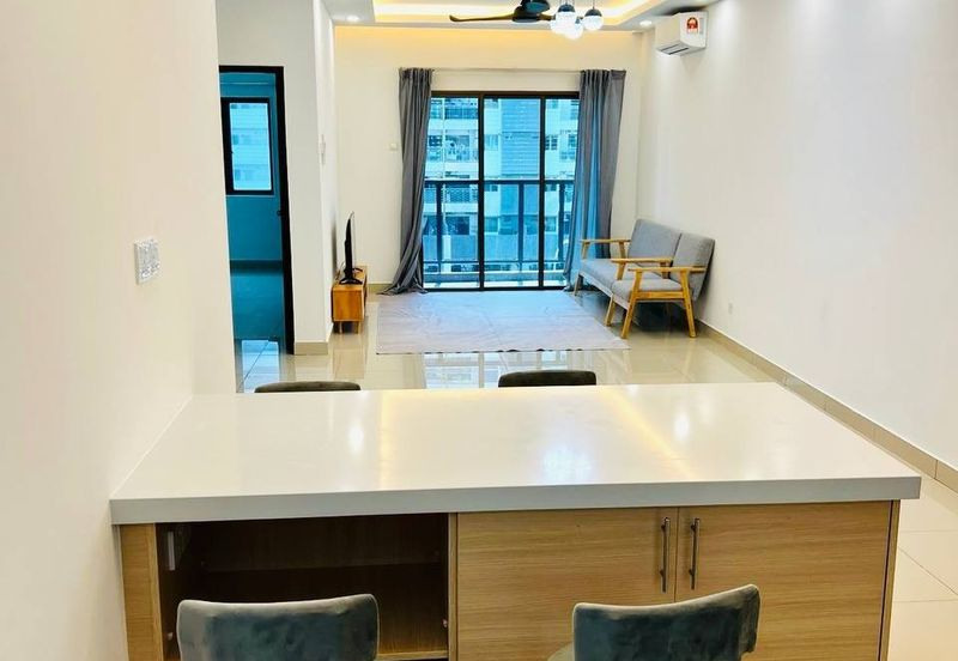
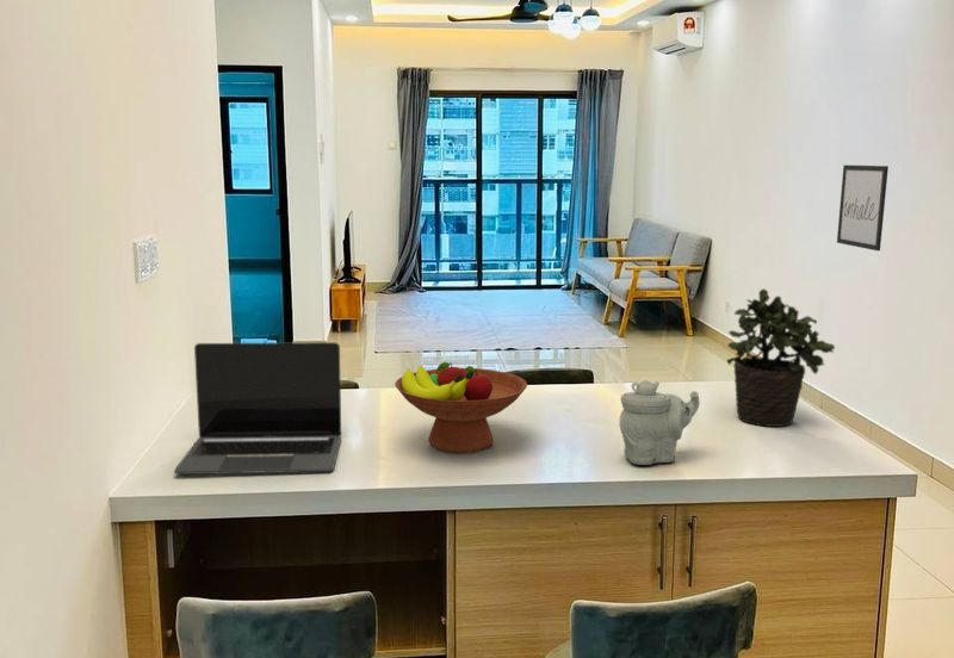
+ potted plant (768, 354)
+ laptop (260, 405)
+ fruit bowl (460, 402)
+ wall art (861, 206)
+ teapot (659, 418)
